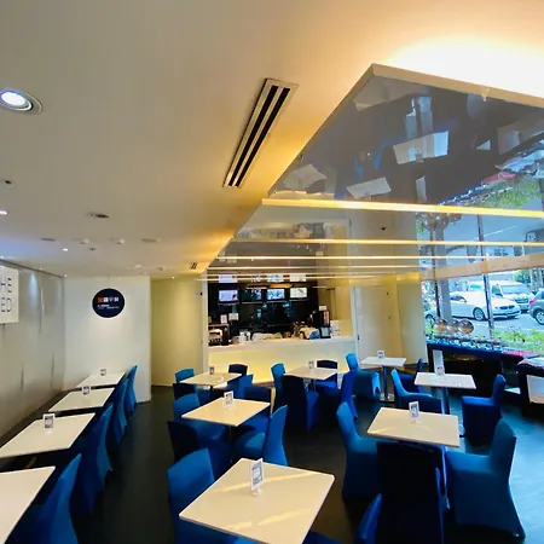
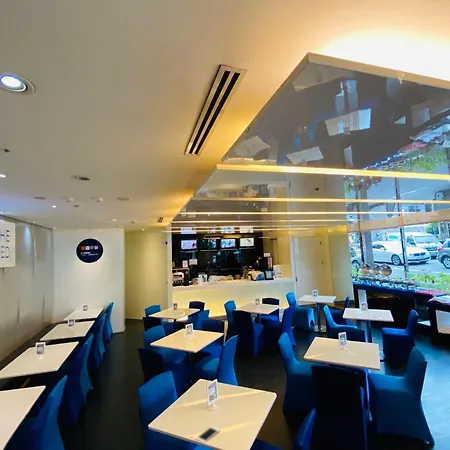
+ cell phone (208, 434)
